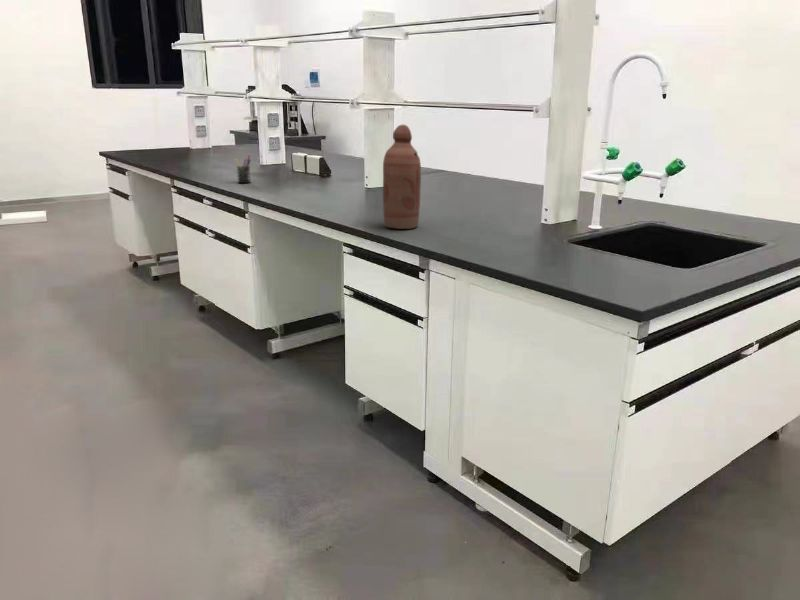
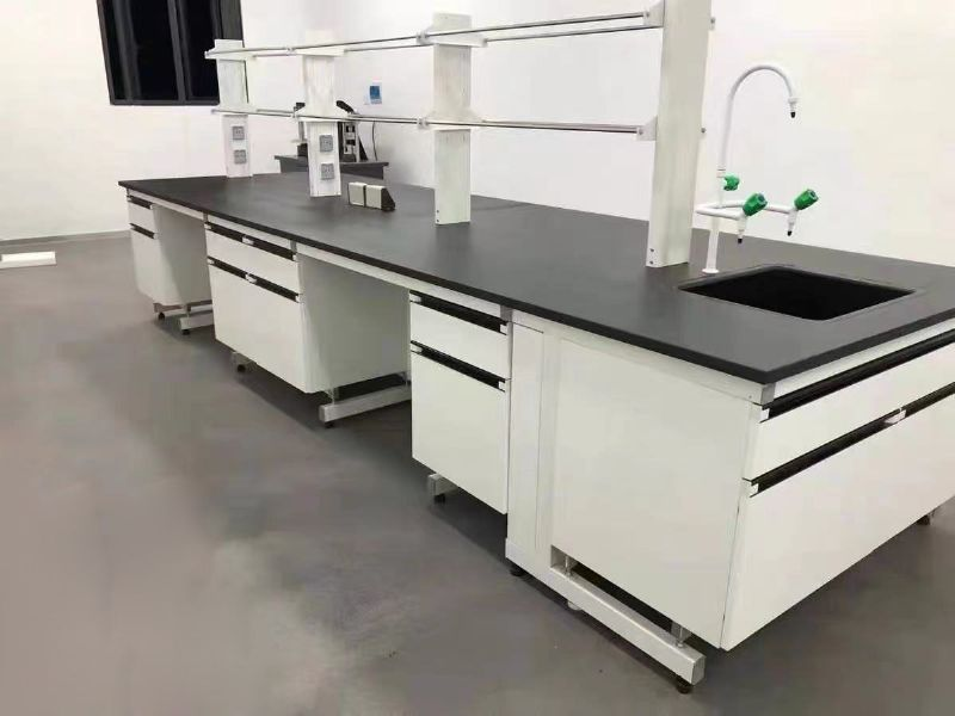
- bottle (401, 176)
- pen holder (244, 168)
